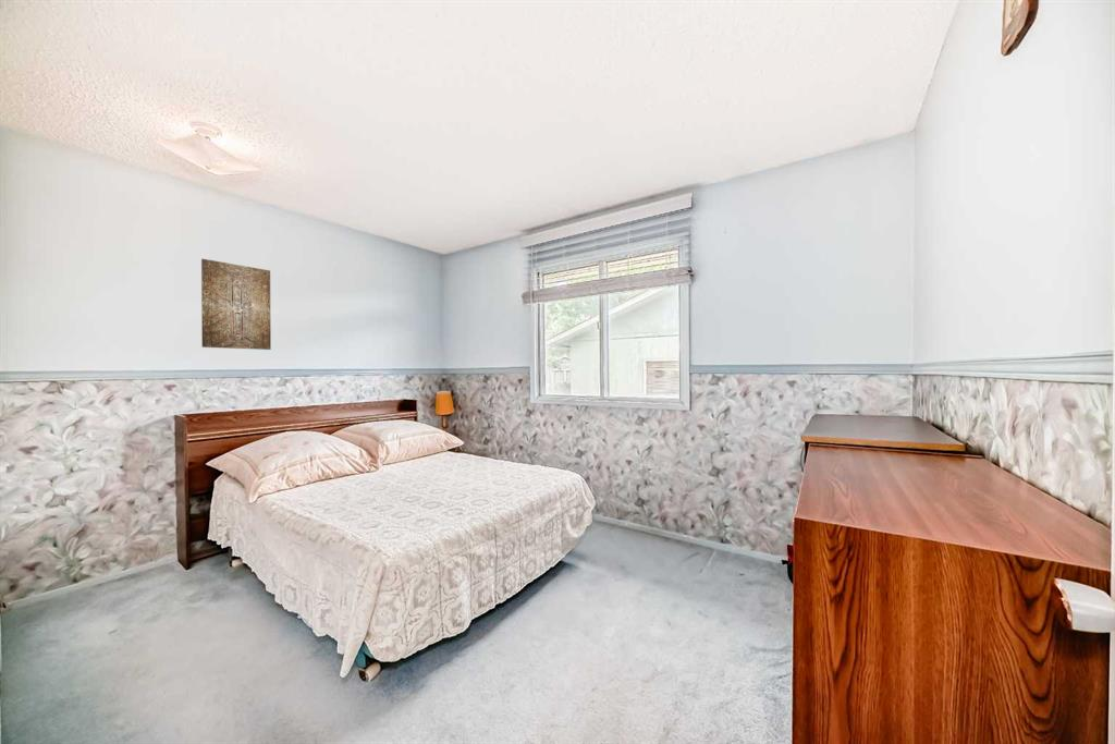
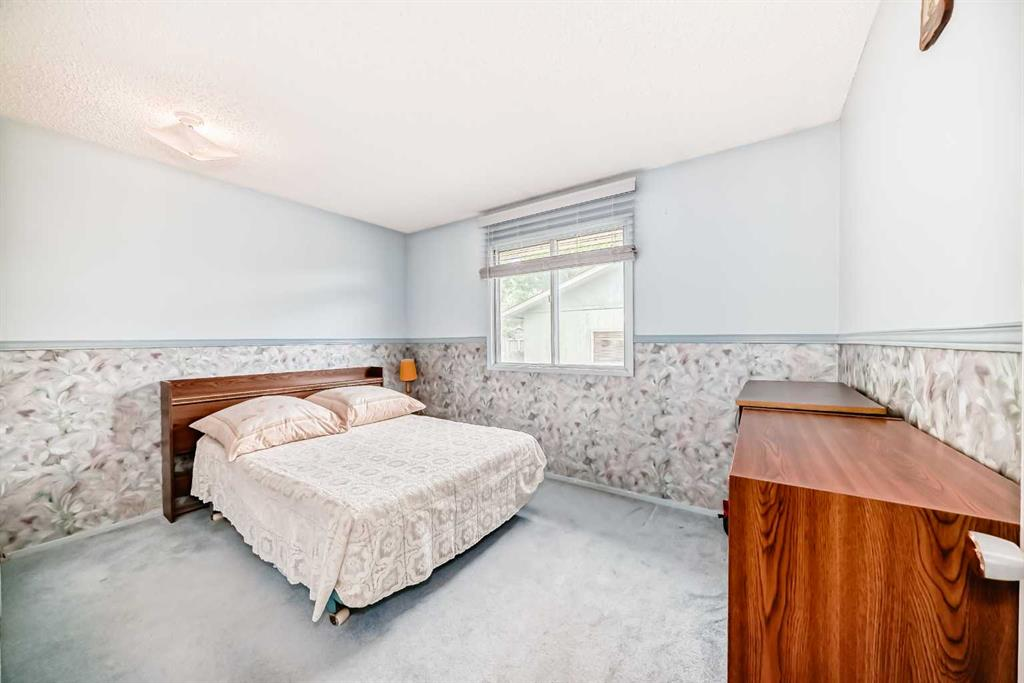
- wall art (237, 306)
